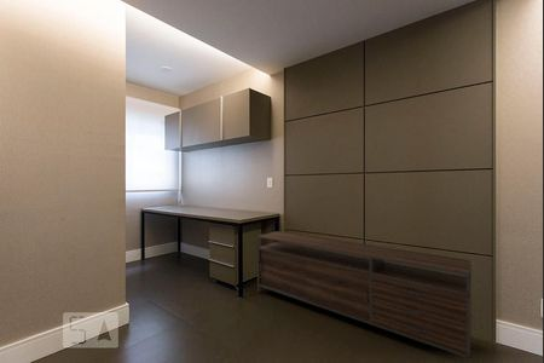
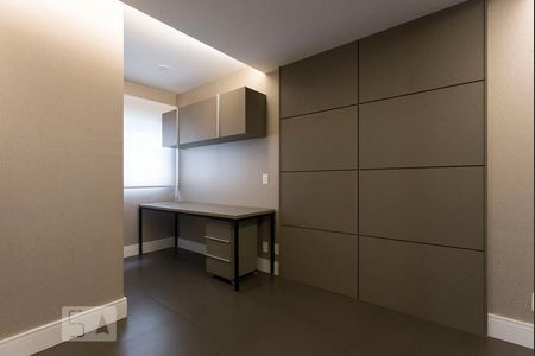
- credenza (343, 278)
